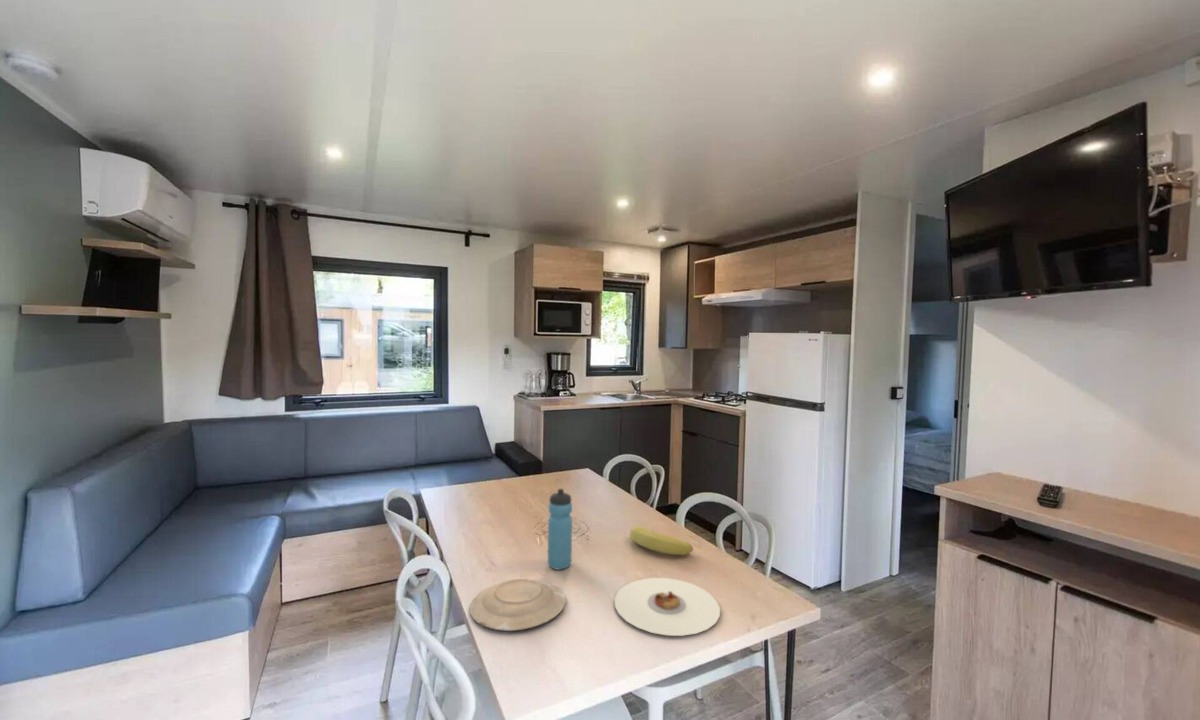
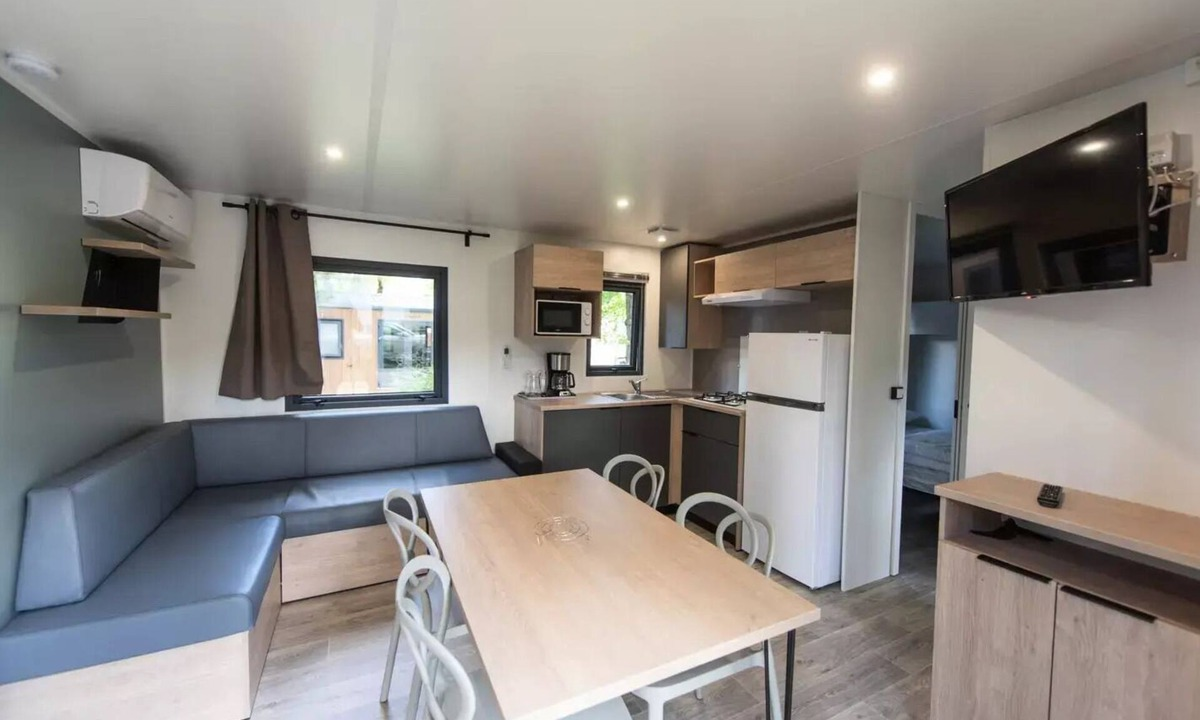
- banana (661, 535)
- plate (518, 596)
- plate (666, 600)
- water bottle (560, 527)
